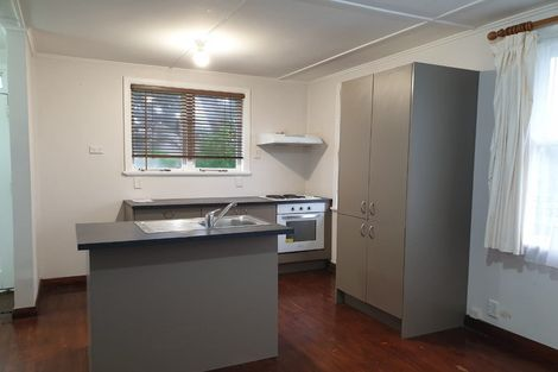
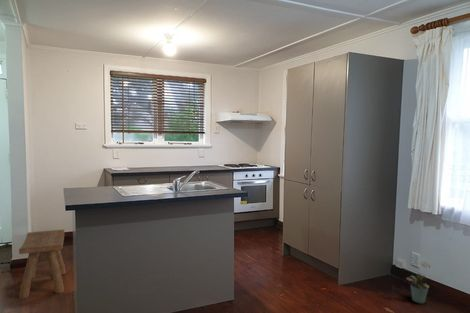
+ potted plant (416, 286)
+ stool (44, 261)
